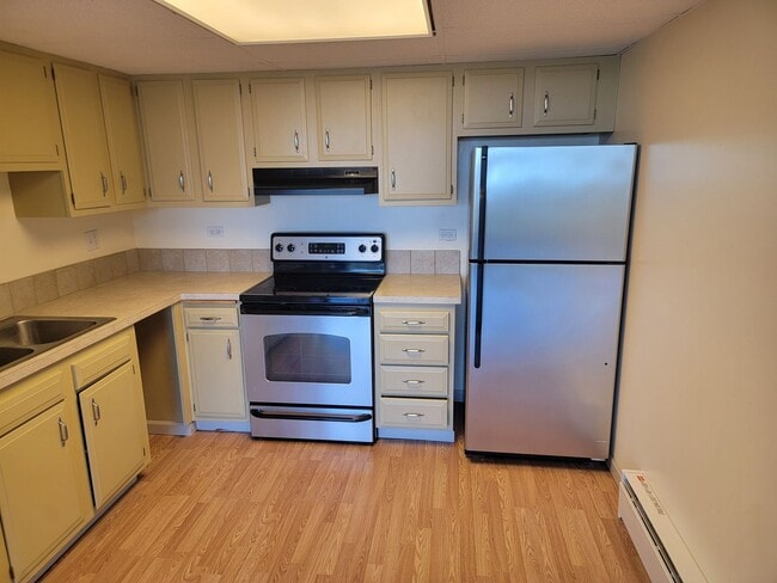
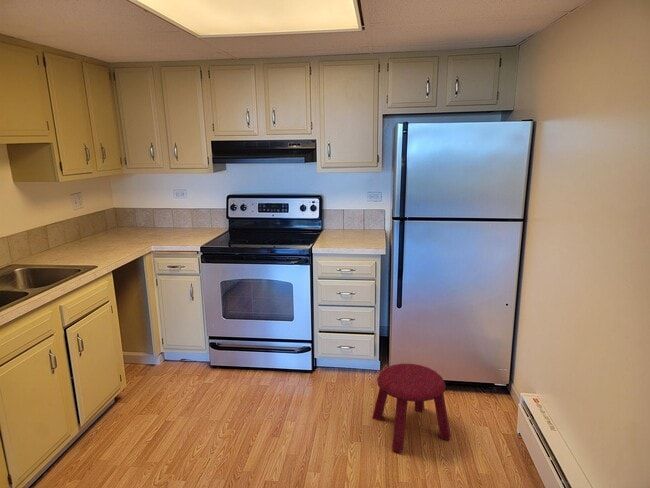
+ stool (410, 400)
